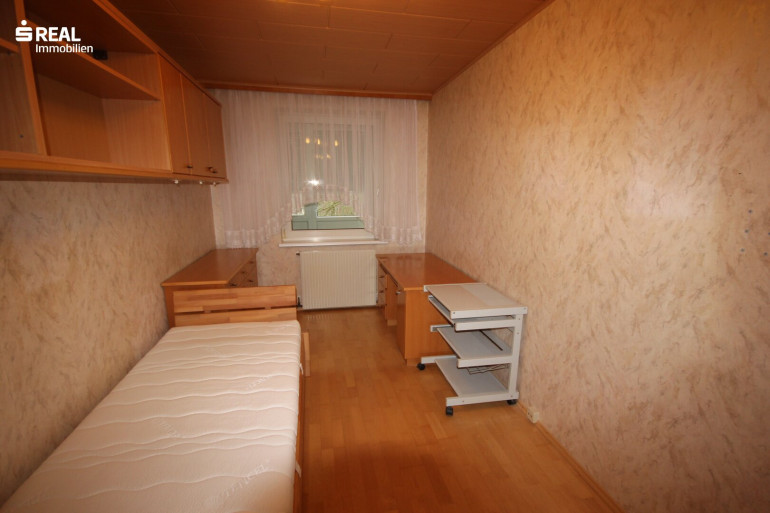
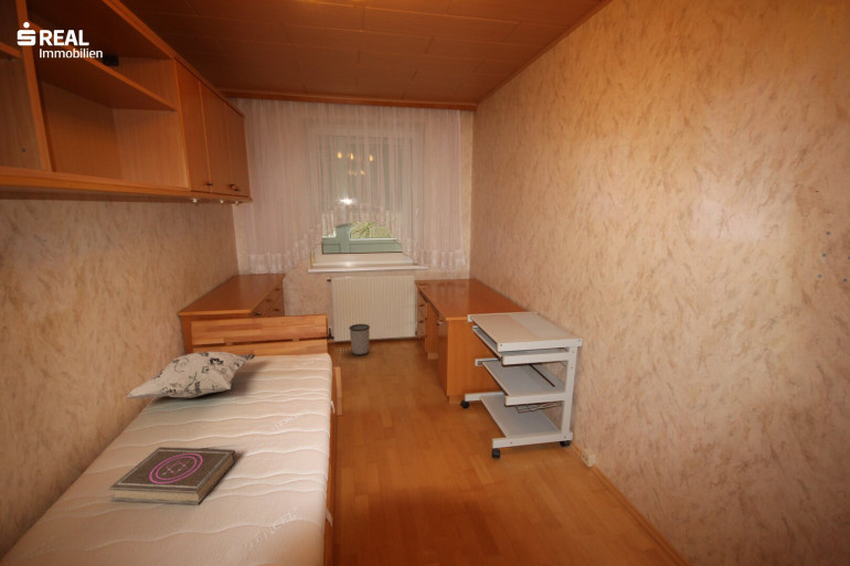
+ book (177, 472)
+ wastebasket (360, 339)
+ decorative pillow (199, 373)
